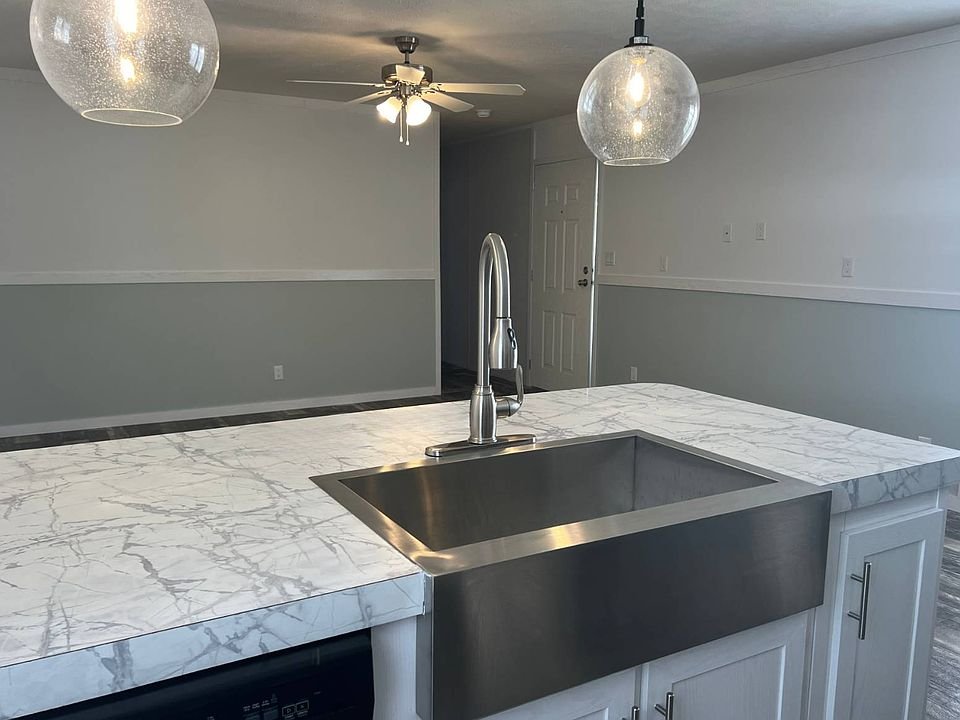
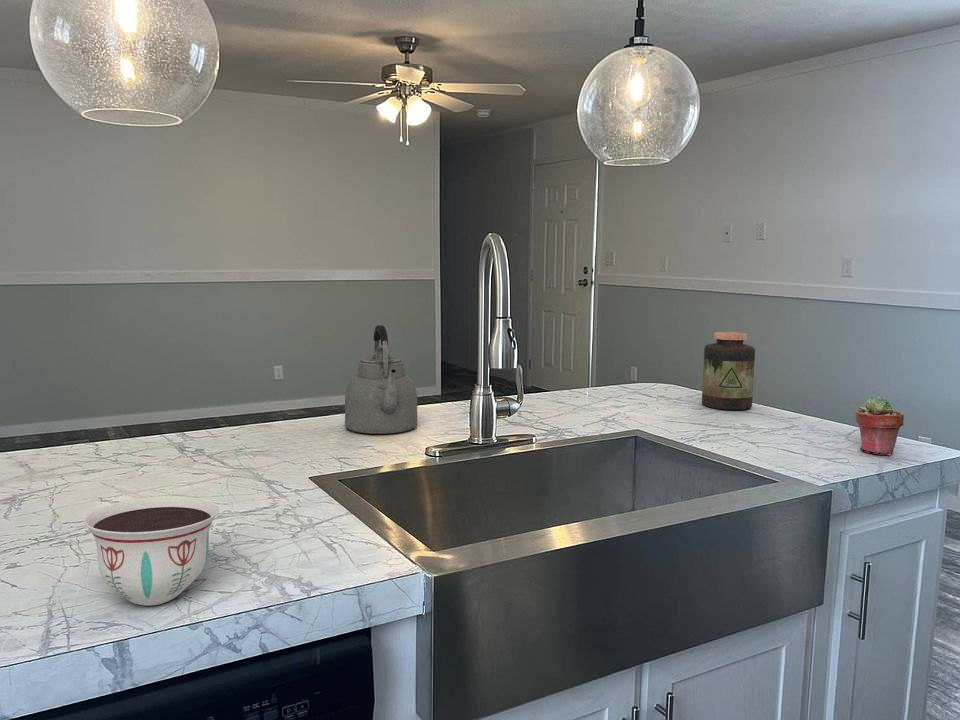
+ bowl (155, 552)
+ kettle (384, 379)
+ jar (728, 369)
+ potted succulent (878, 423)
